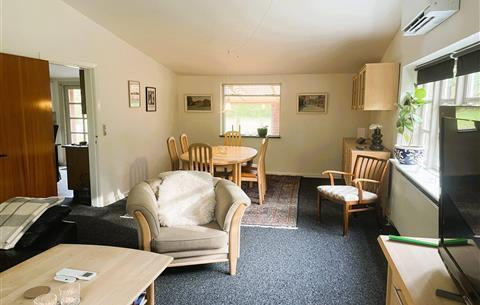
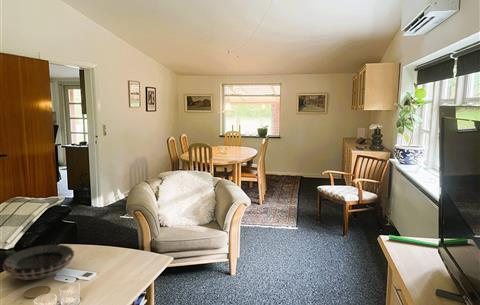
+ decorative bowl (41, 264)
